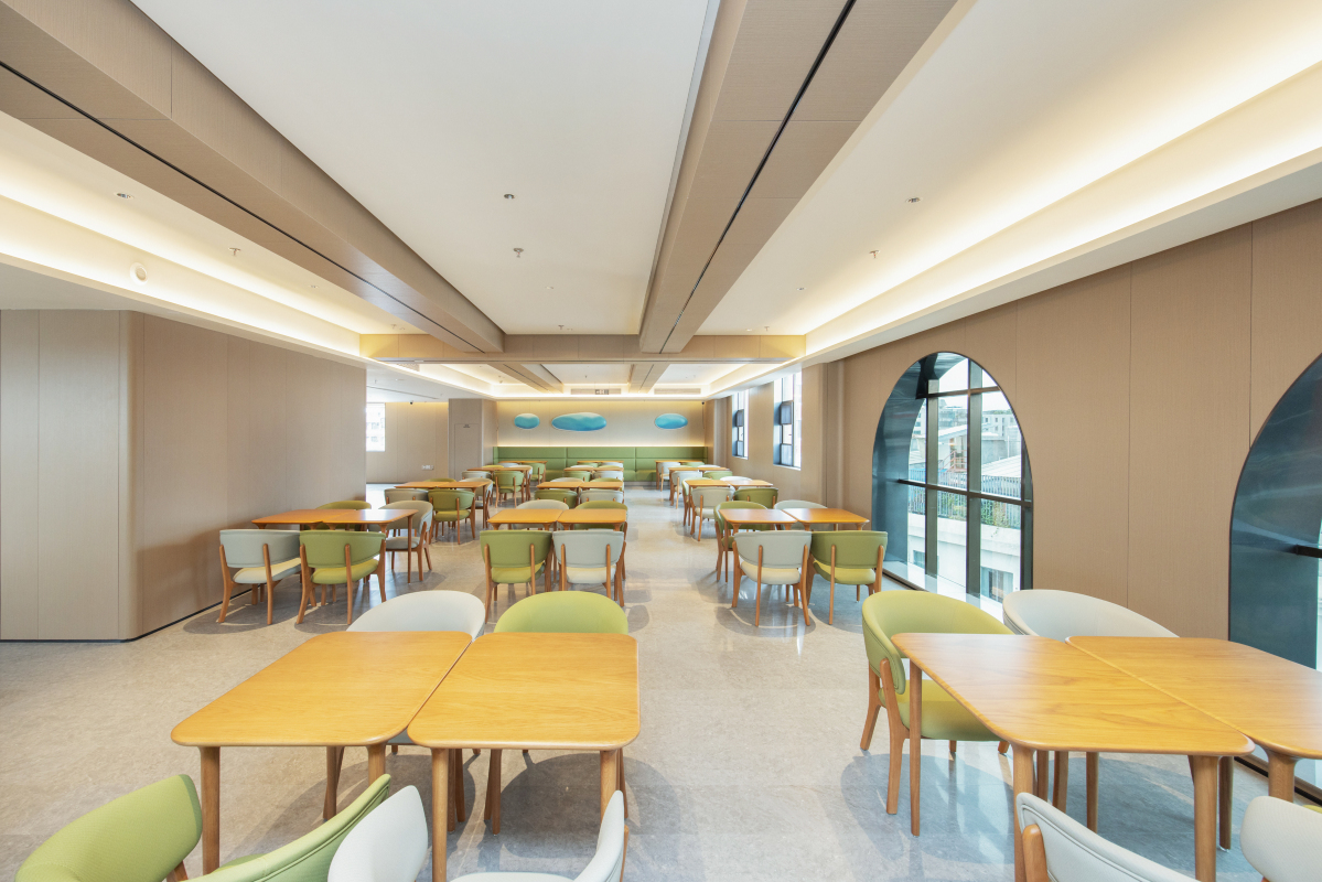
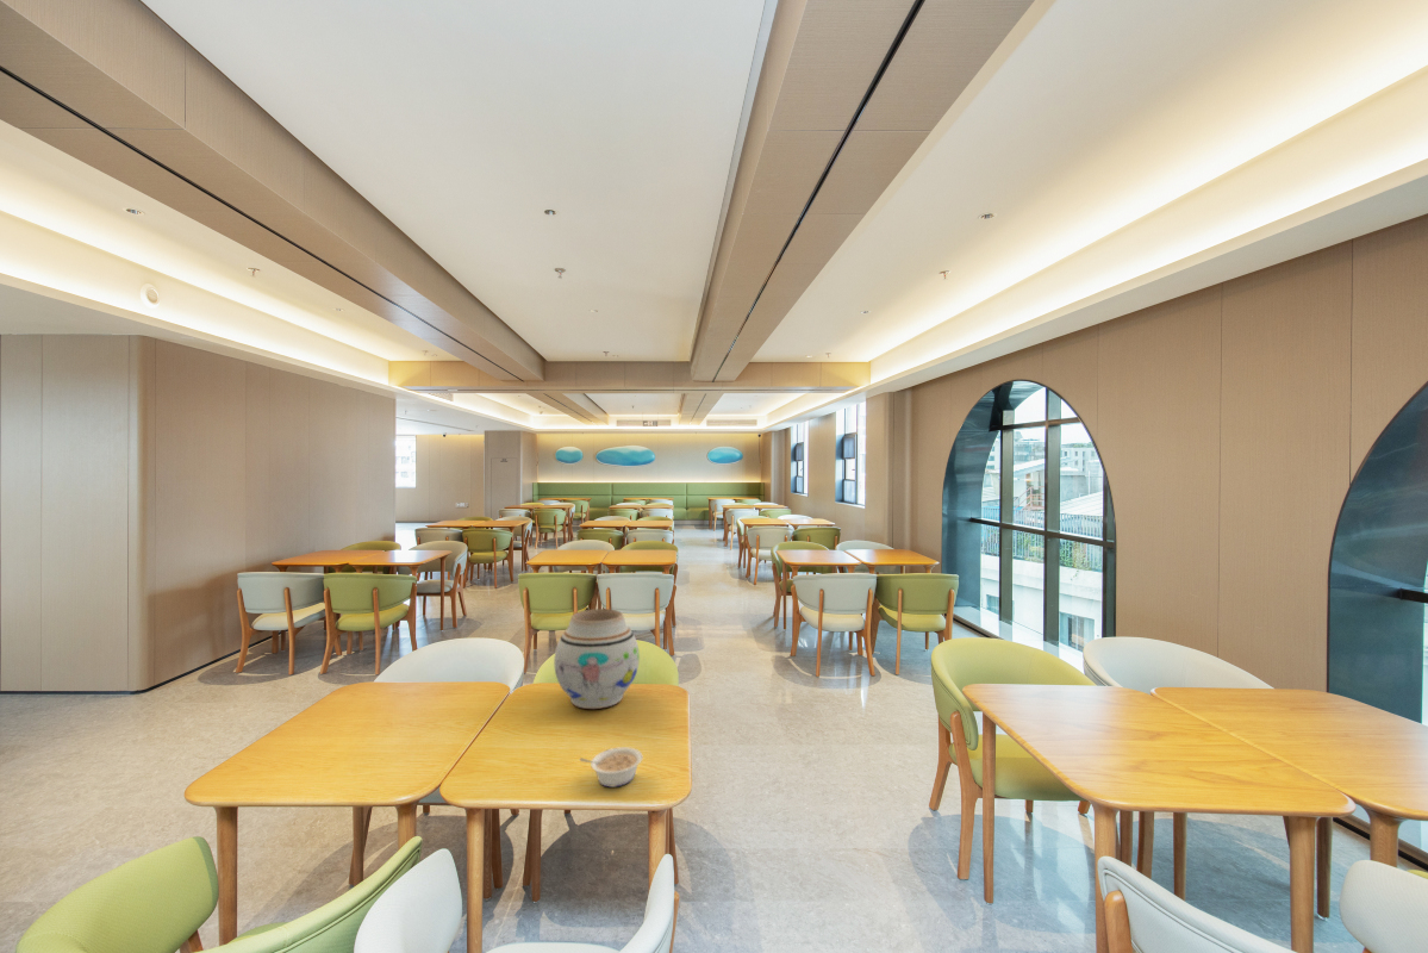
+ vase (597, 656)
+ legume (615, 767)
